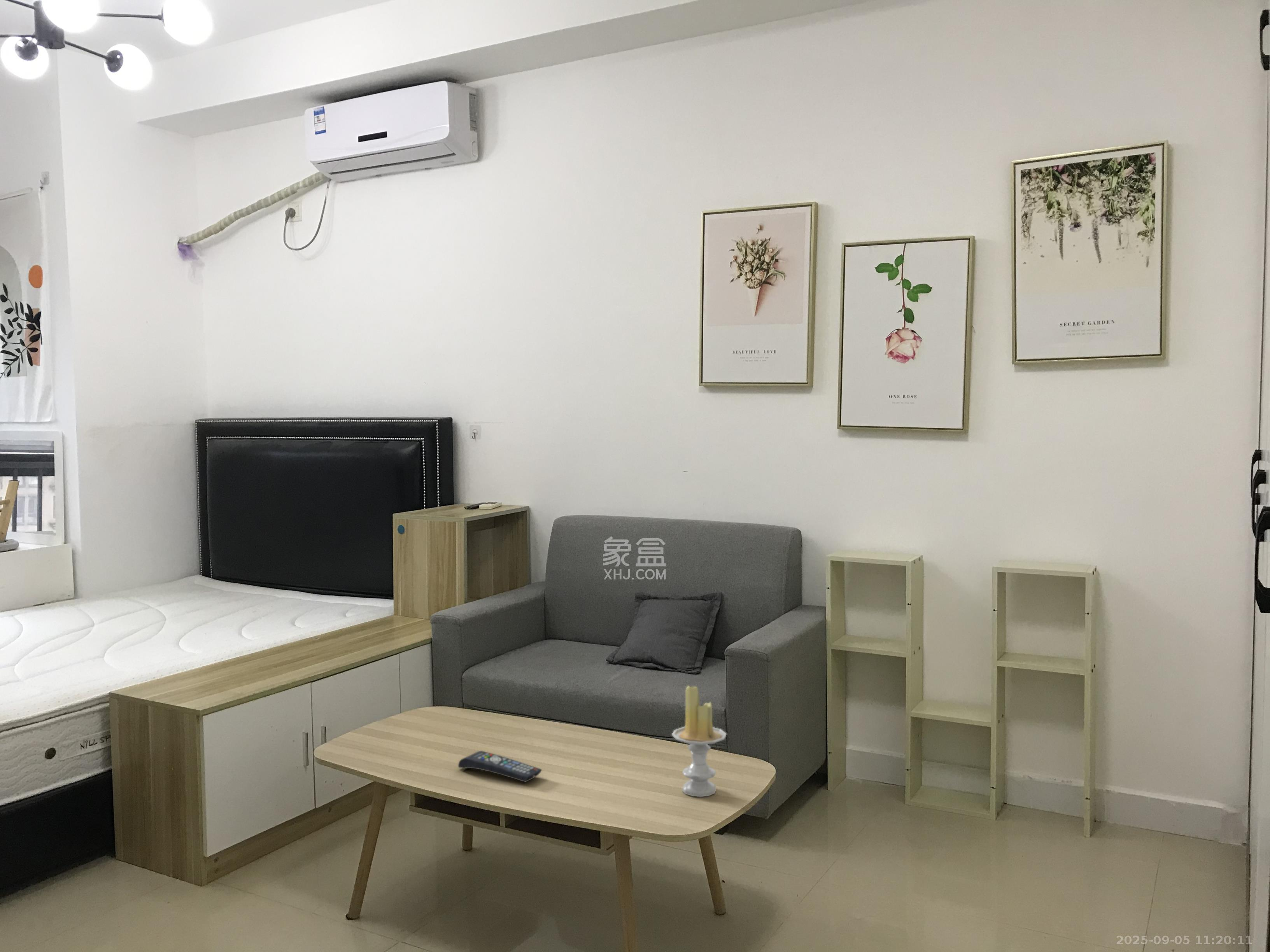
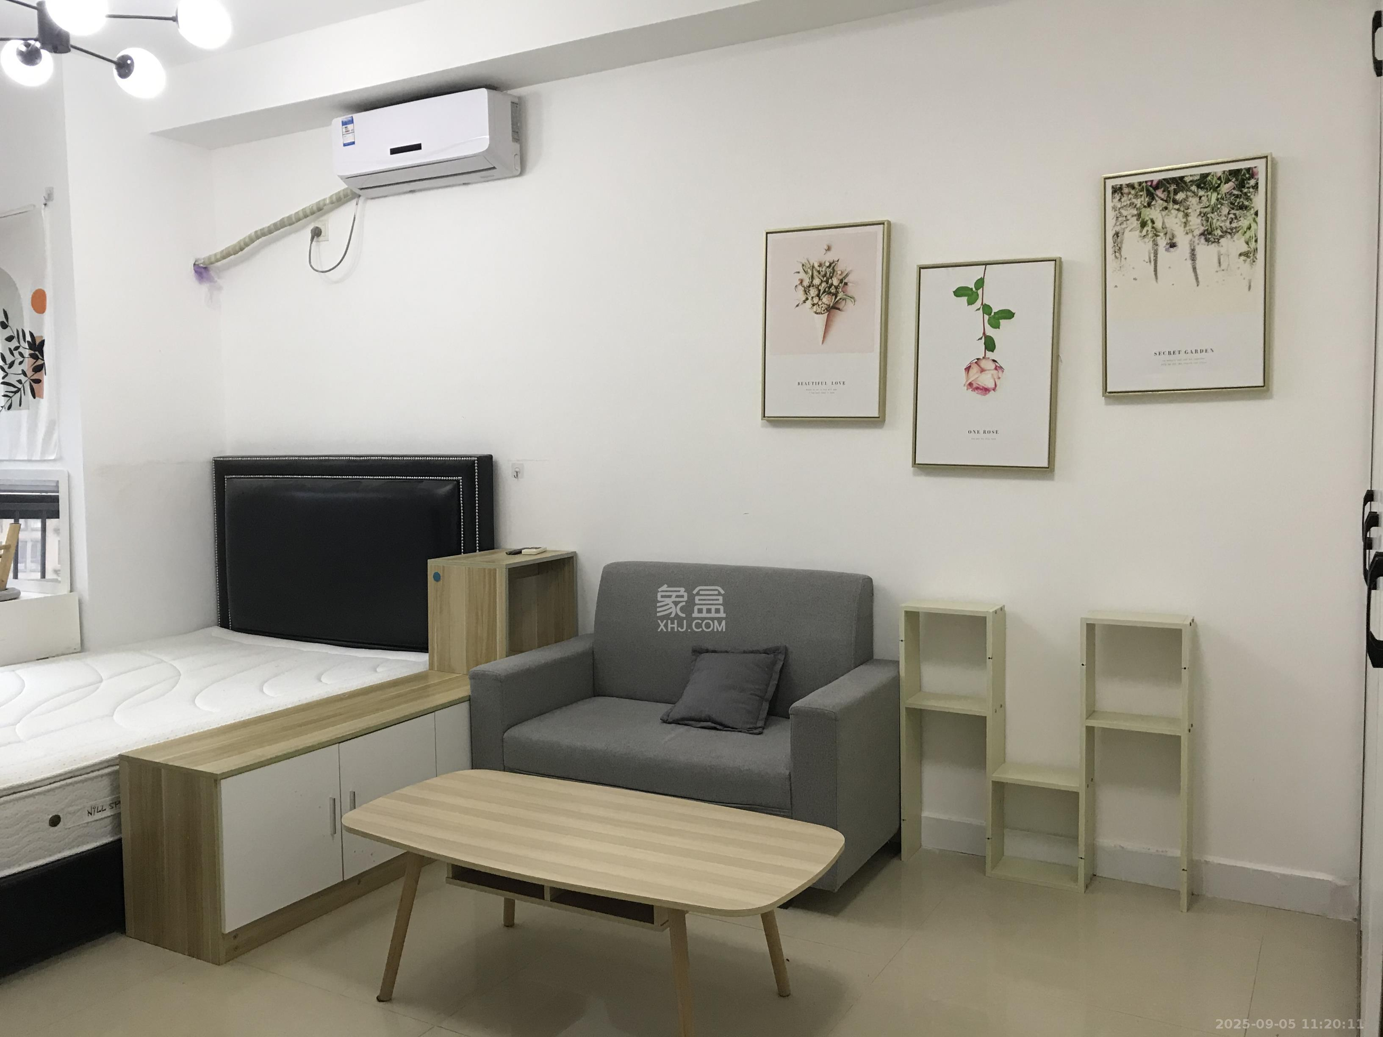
- remote control (499, 766)
- candle (699, 738)
